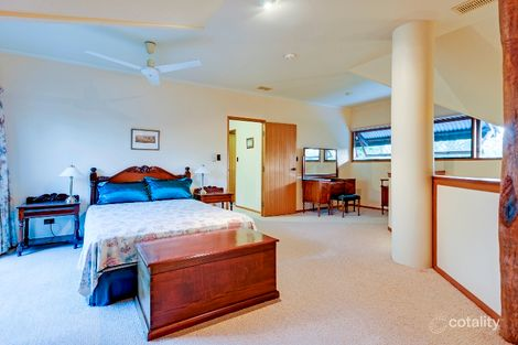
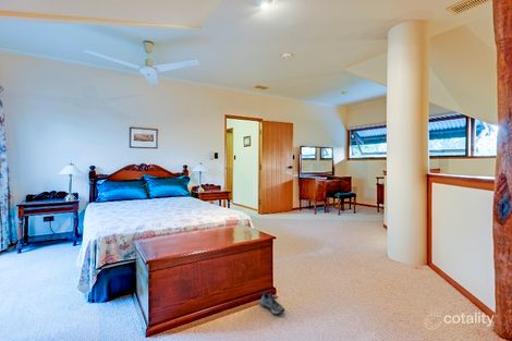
+ shoe (272, 301)
